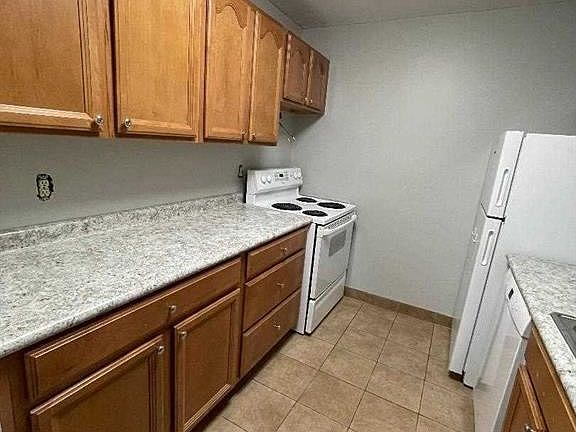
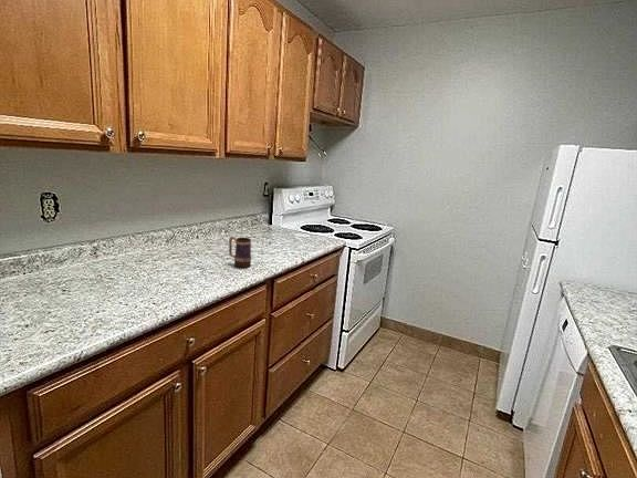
+ mug (239, 251)
